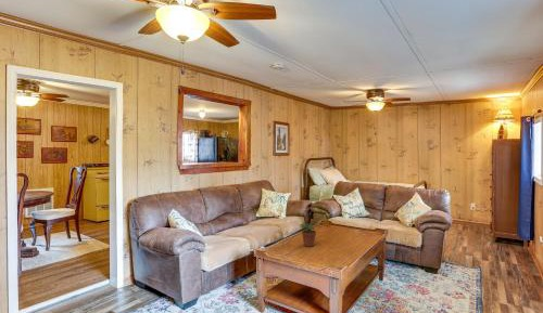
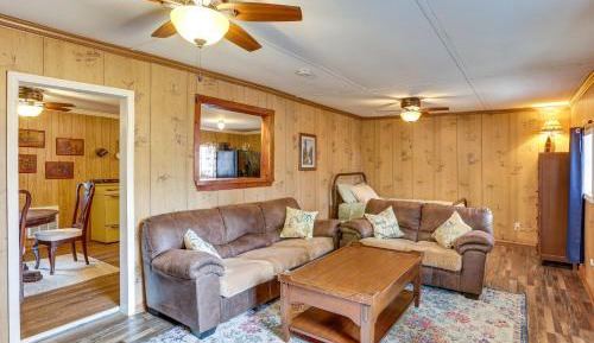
- potted plant (308, 234)
